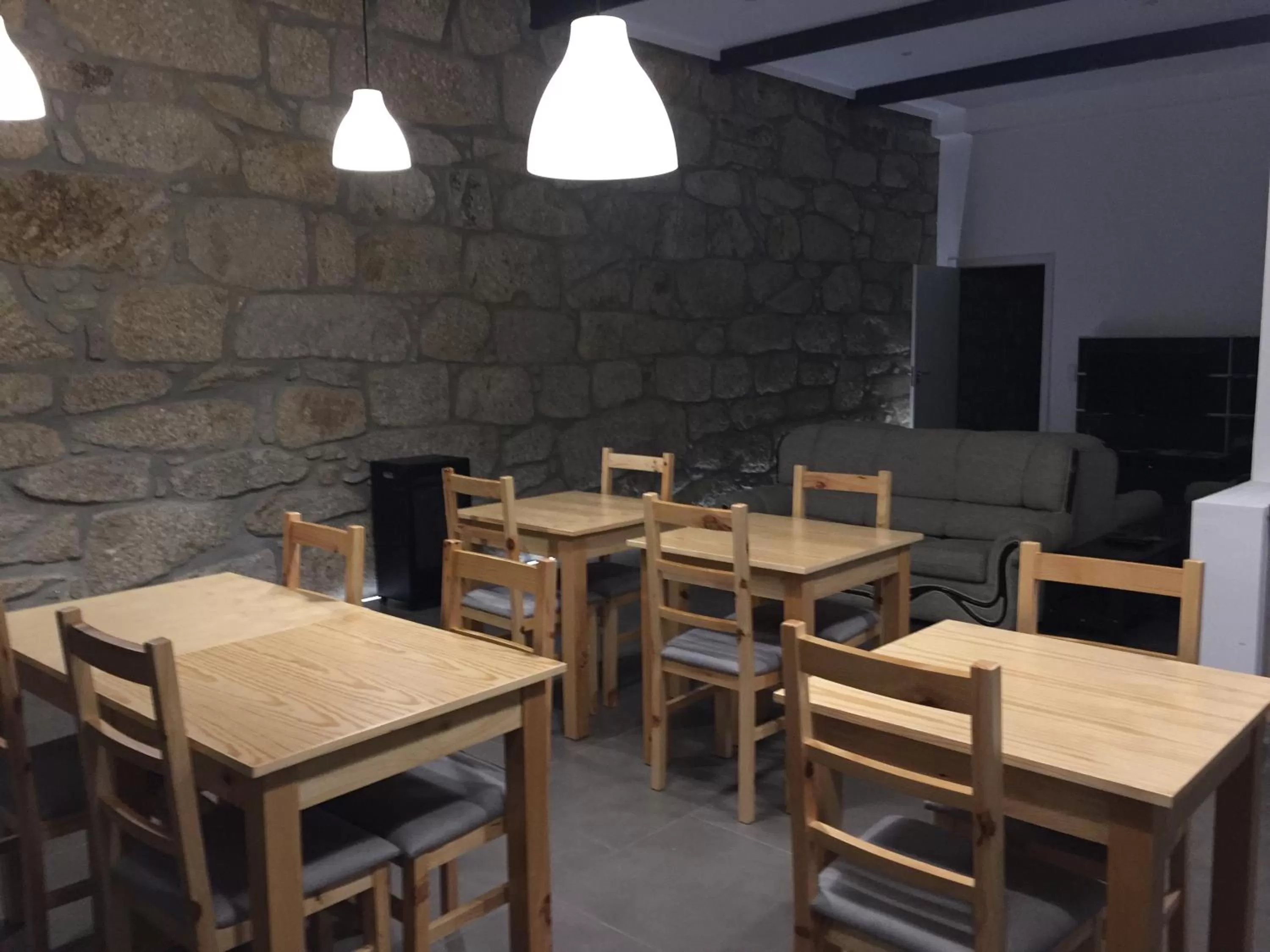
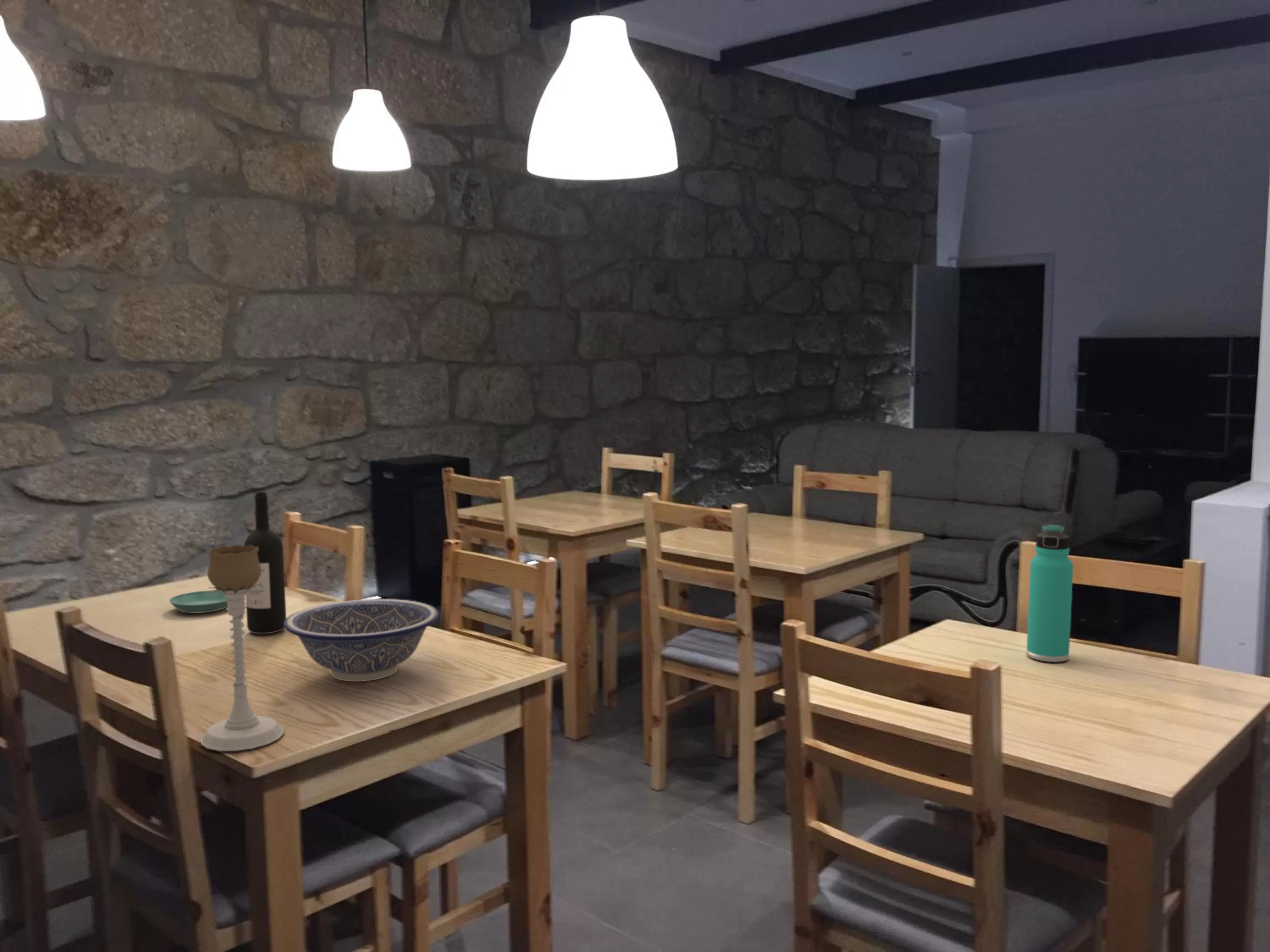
+ thermos bottle (1050, 591)
+ wine bottle (264, 562)
+ decorative bowl (364, 644)
+ candle holder (238, 644)
+ saucer (204, 603)
